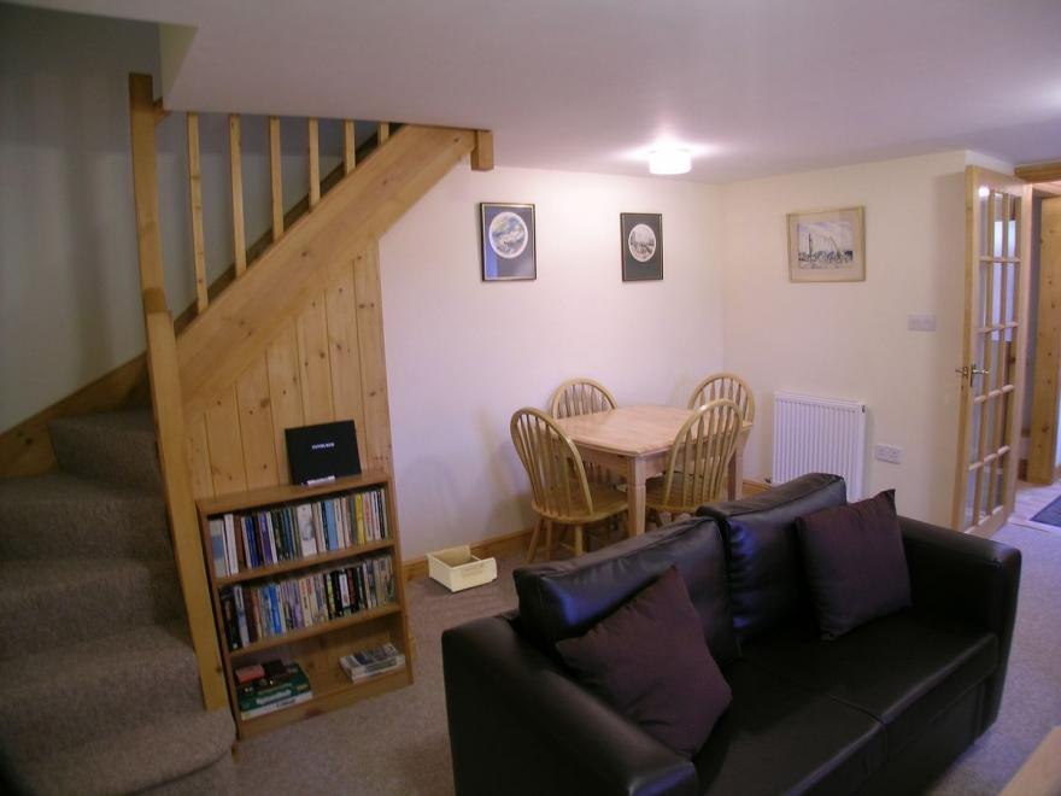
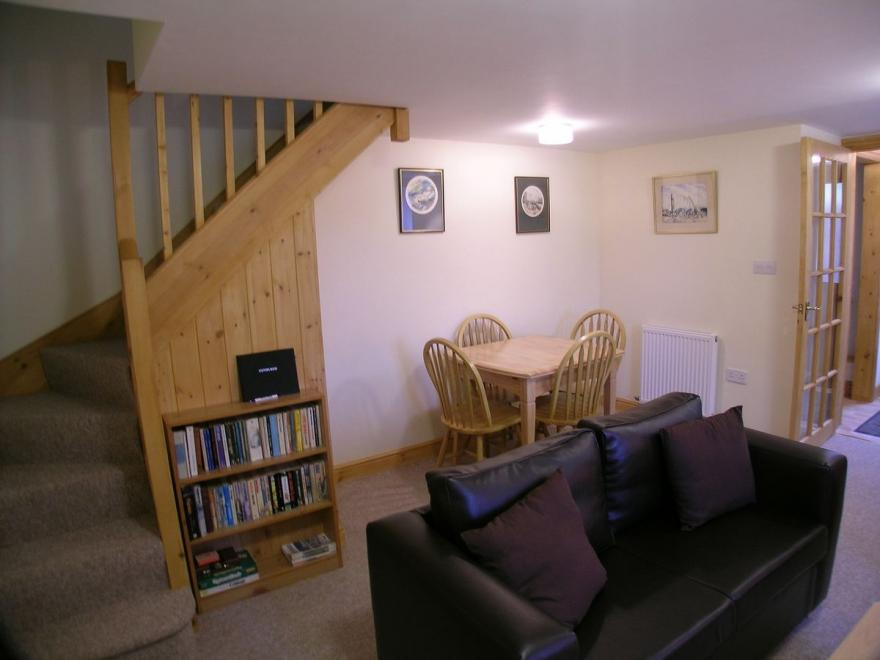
- storage bin (462, 566)
